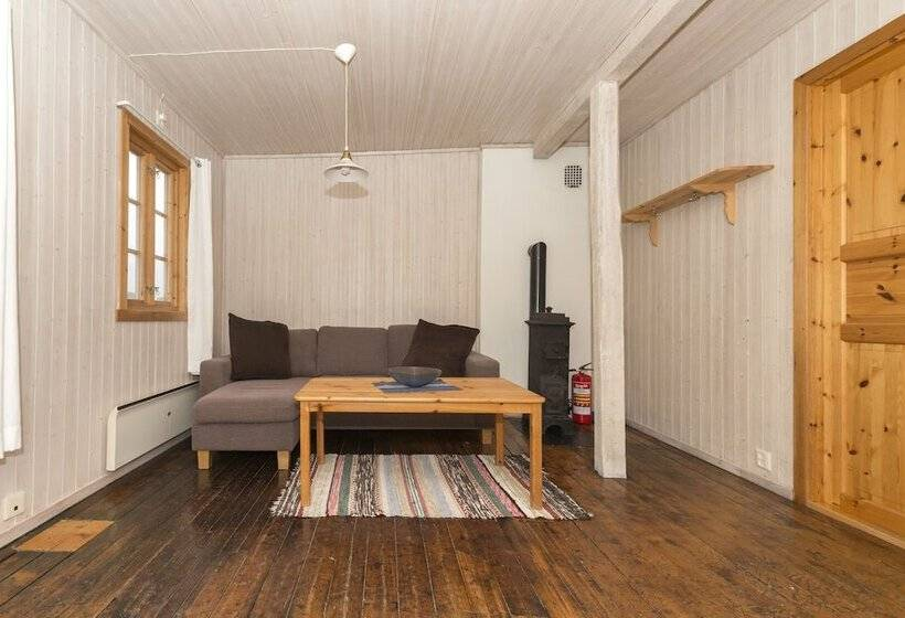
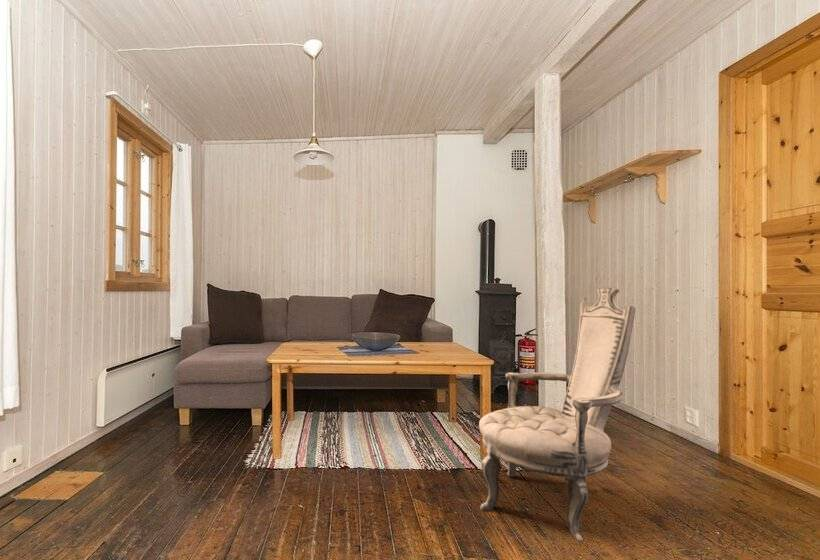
+ armchair (554, 380)
